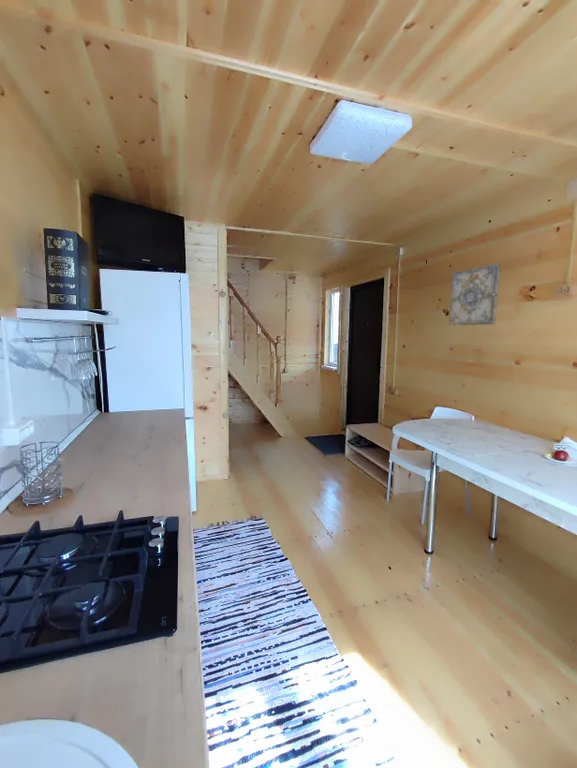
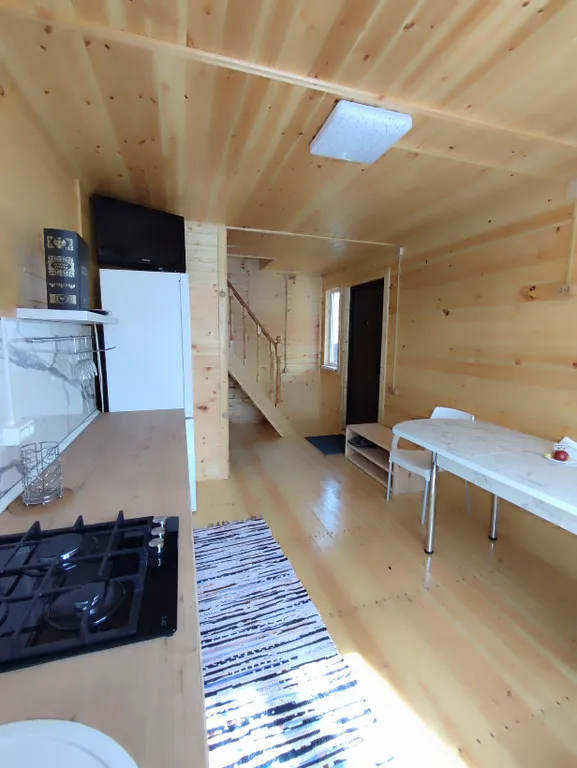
- wall art (472, 297)
